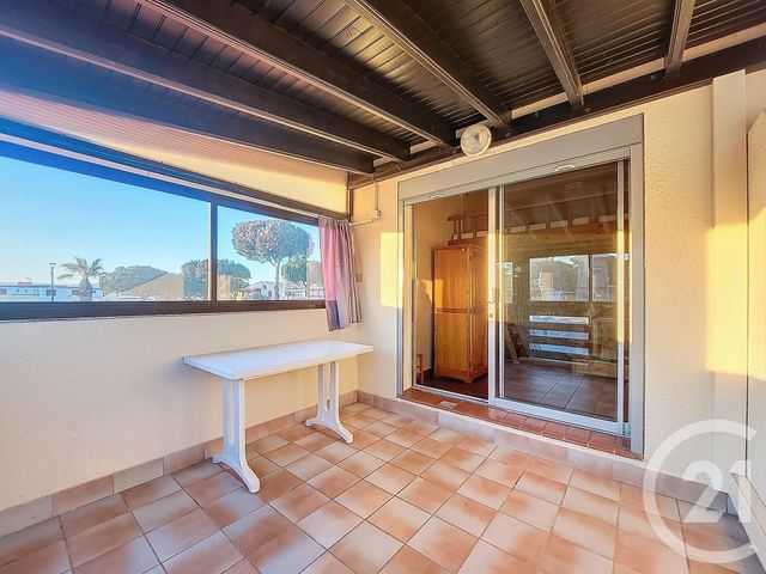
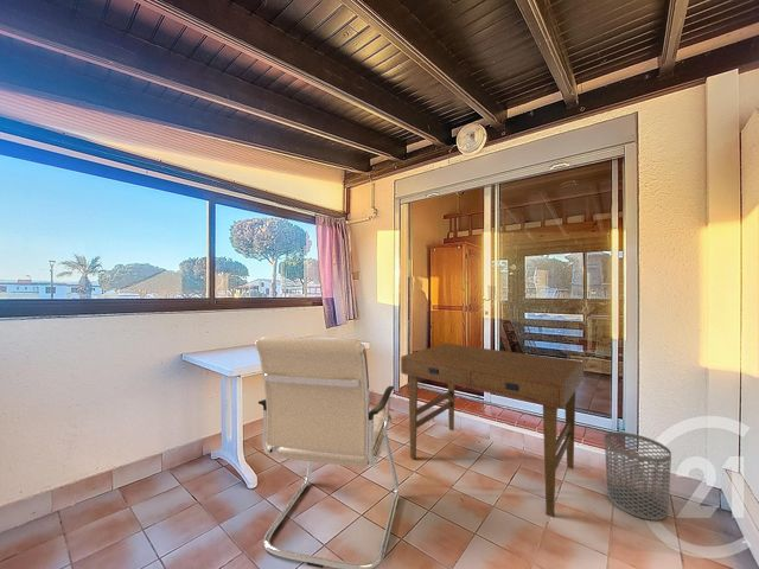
+ desk (495, 394)
+ waste bin (636, 474)
+ office chair (334, 424)
